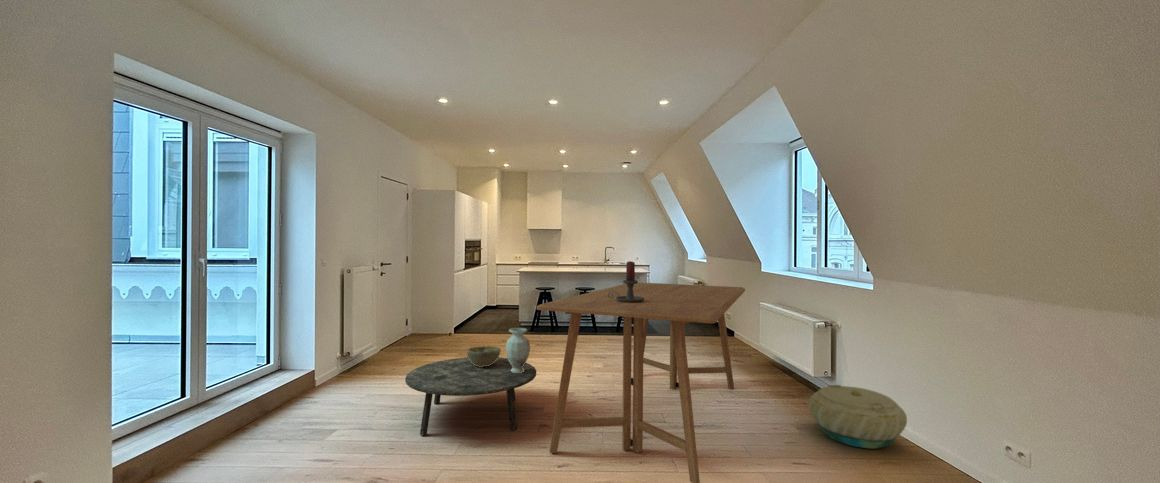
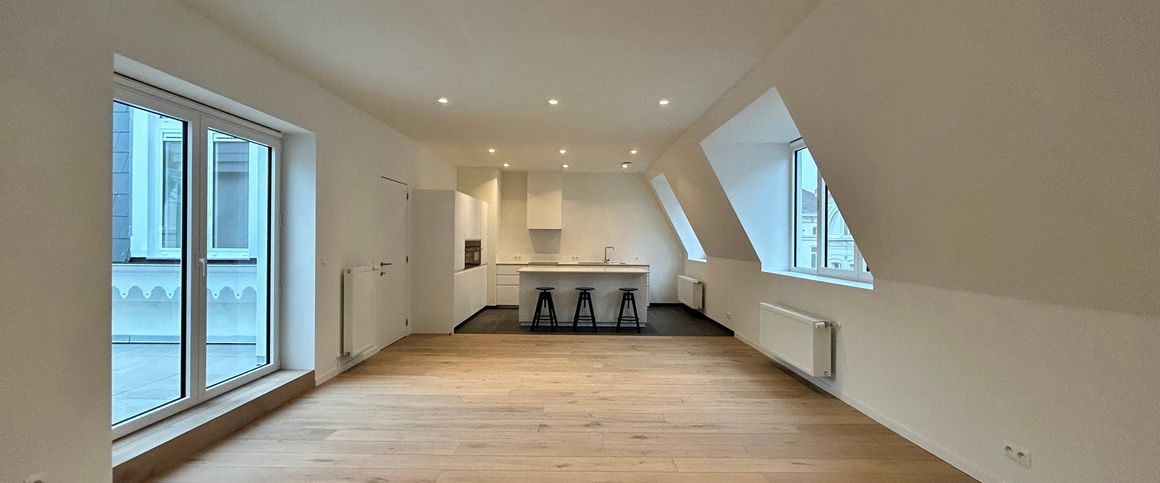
- candle holder (626, 280)
- coffee table (472, 393)
- dining table (656, 361)
- vase (517, 350)
- decorative bowl (483, 356)
- basket (855, 413)
